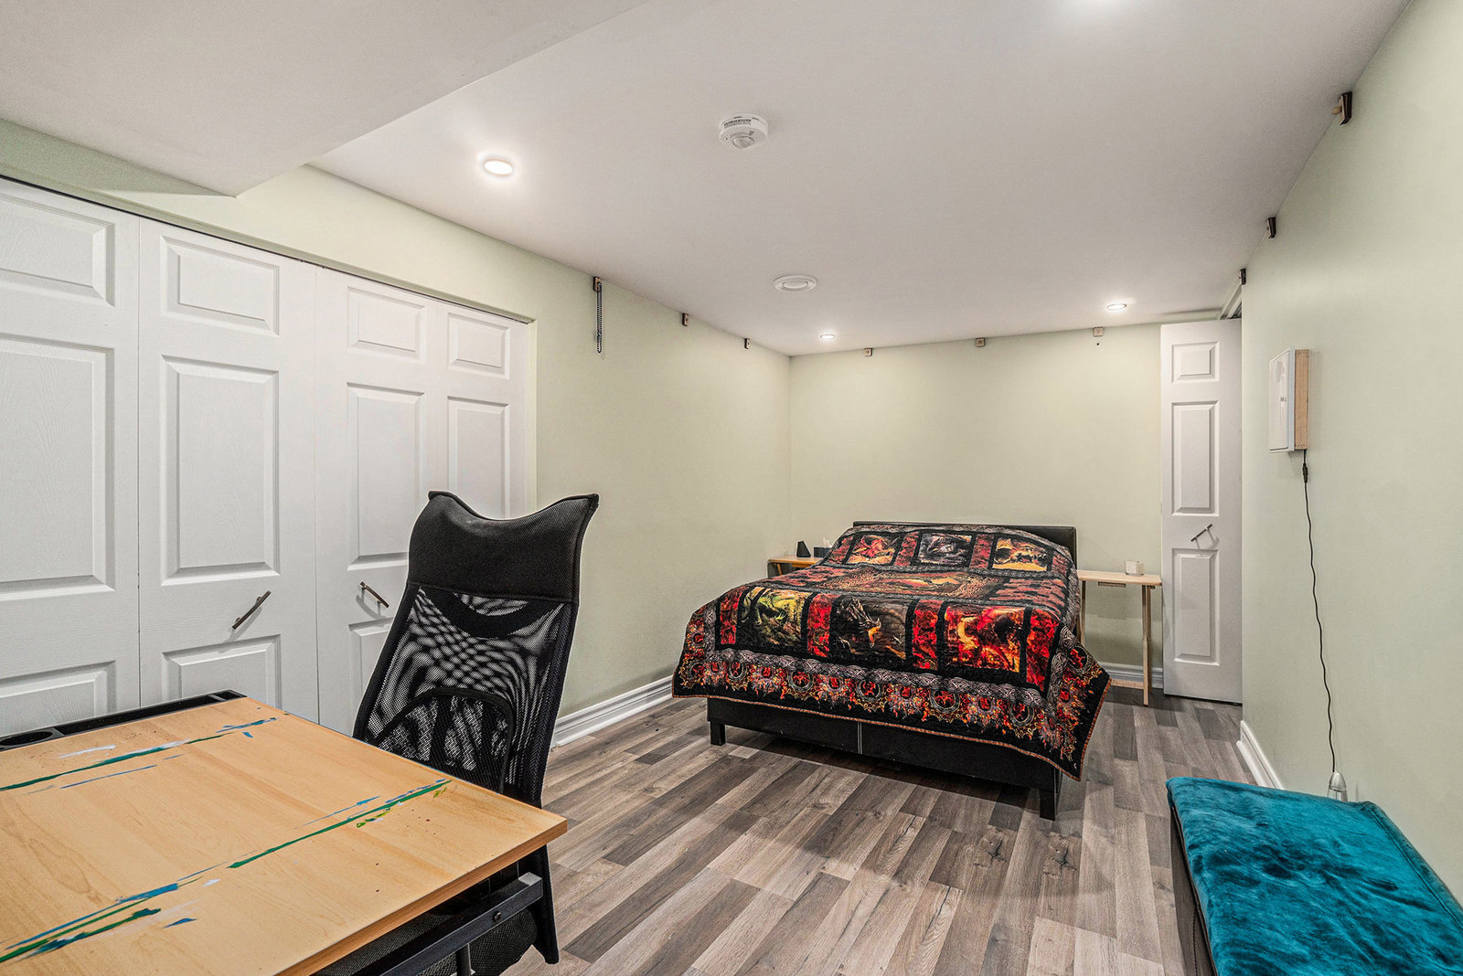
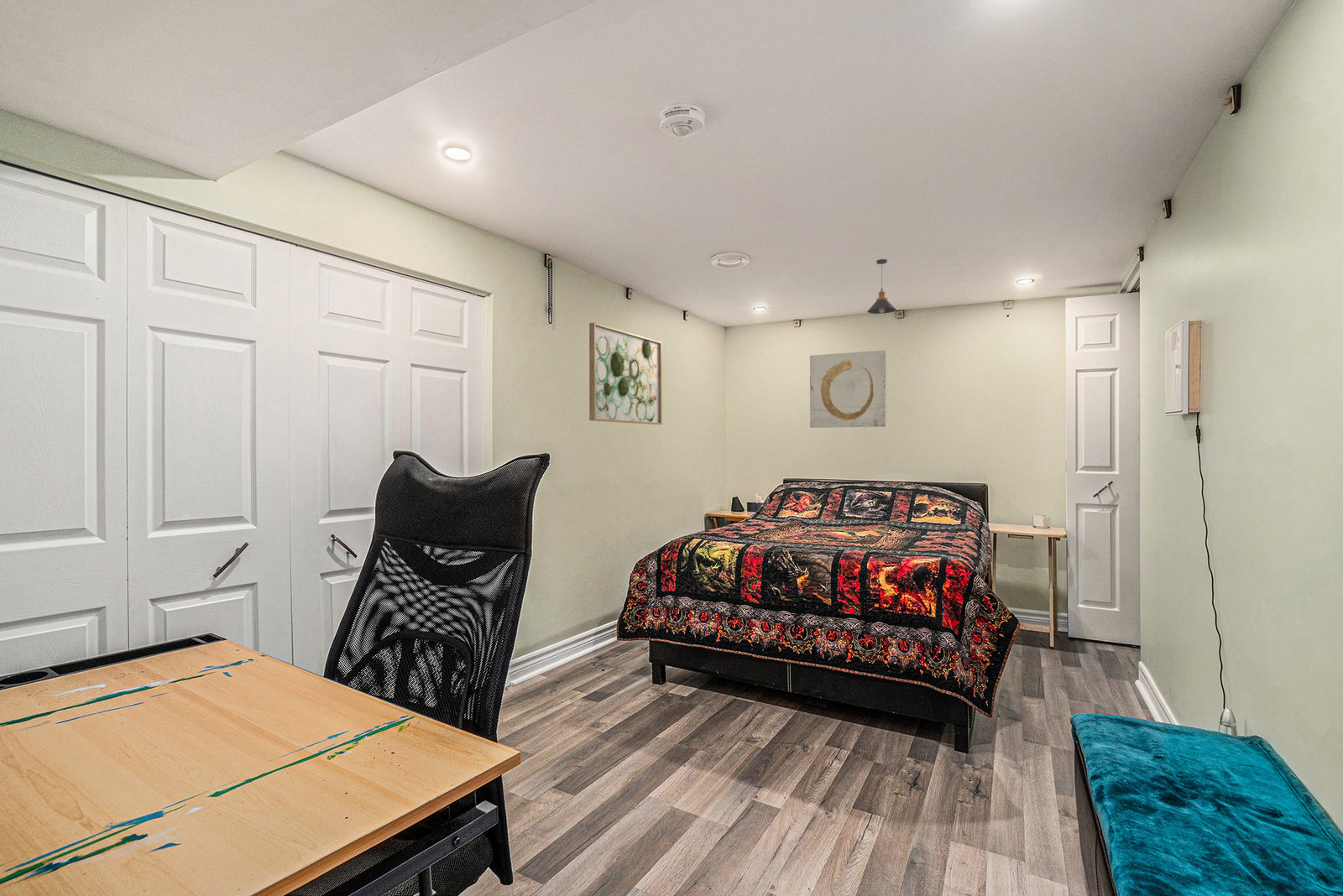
+ wall art (630, 378)
+ pendant light (881, 286)
+ wall art (847, 390)
